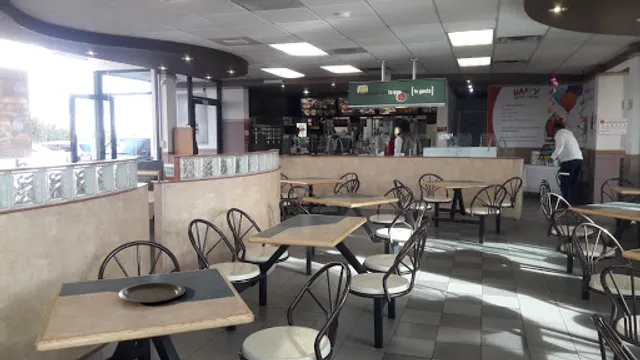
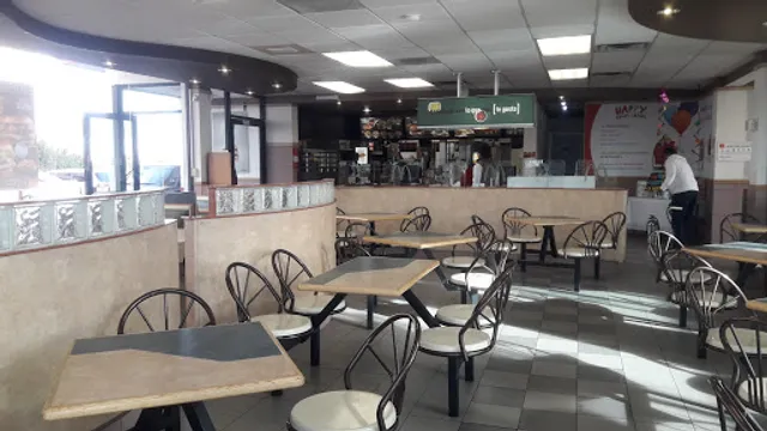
- plate (152, 292)
